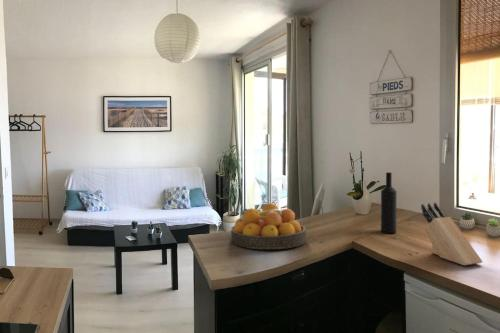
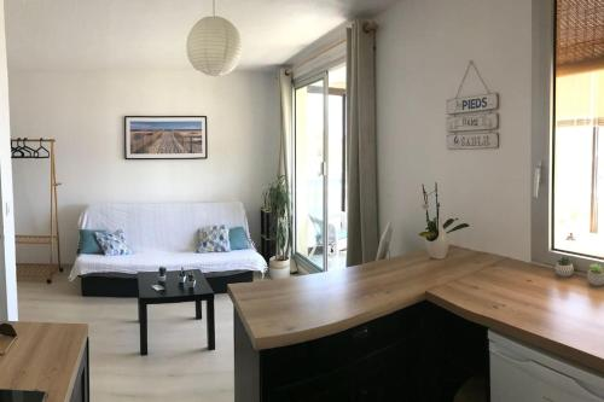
- fruit bowl (268, 223)
- wine bottle (388, 202)
- knife block (447, 231)
